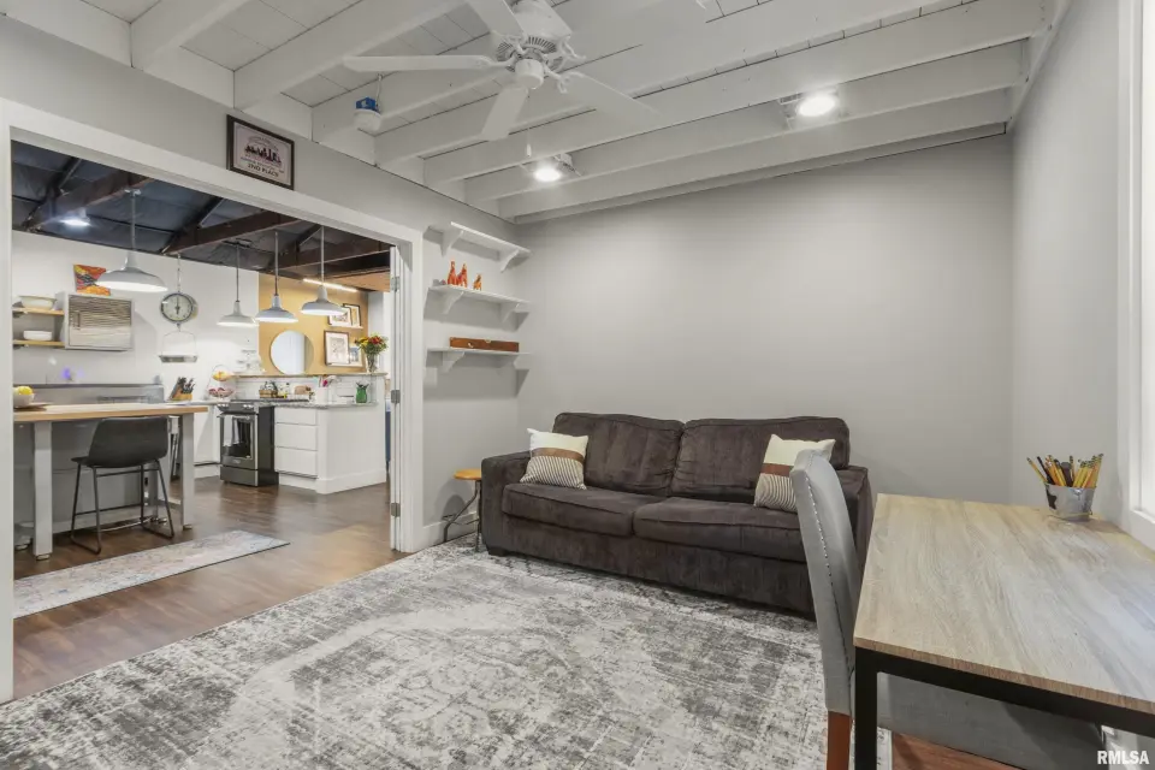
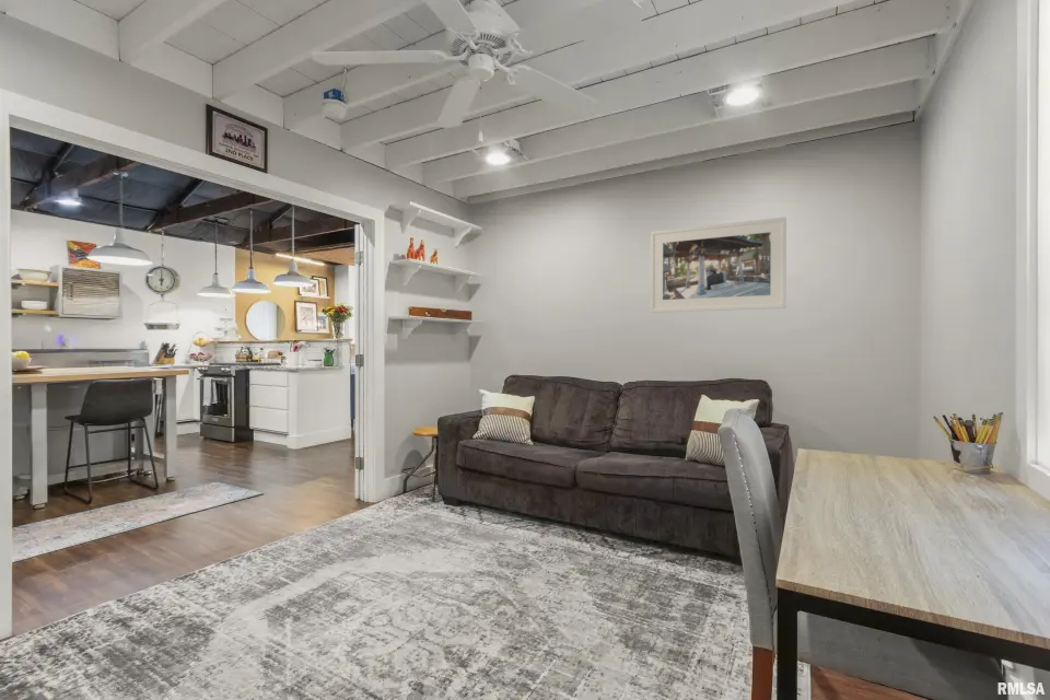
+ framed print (713, 267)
